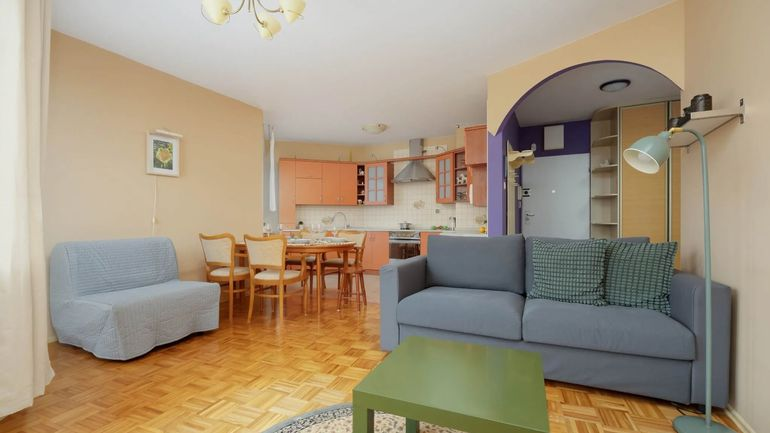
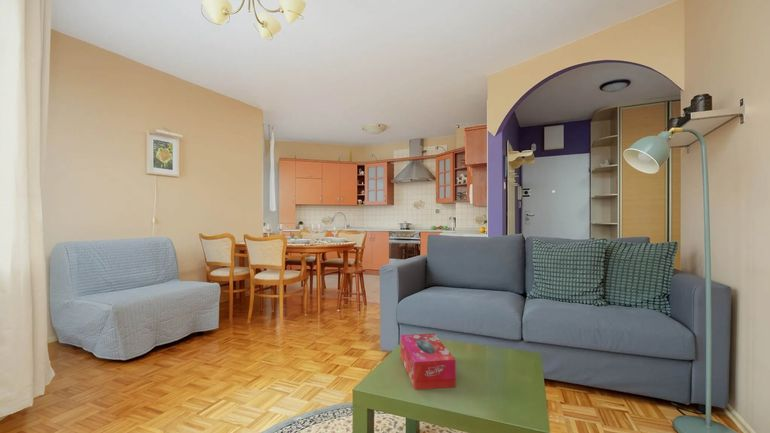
+ tissue box (425, 358)
